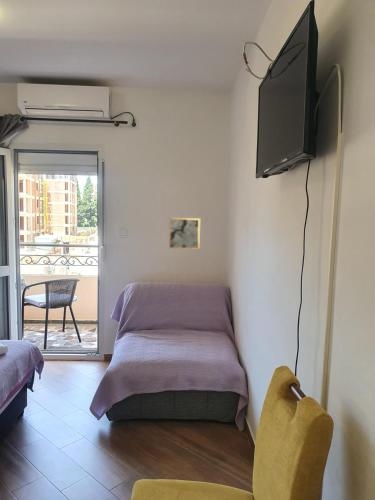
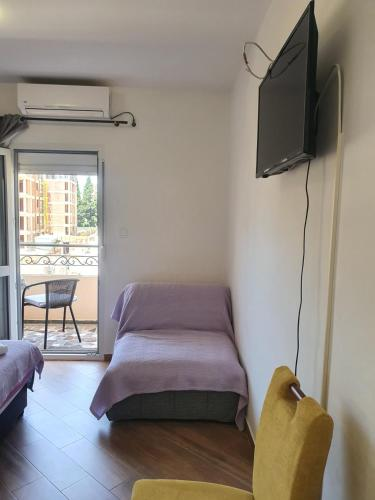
- wall art (184, 233)
